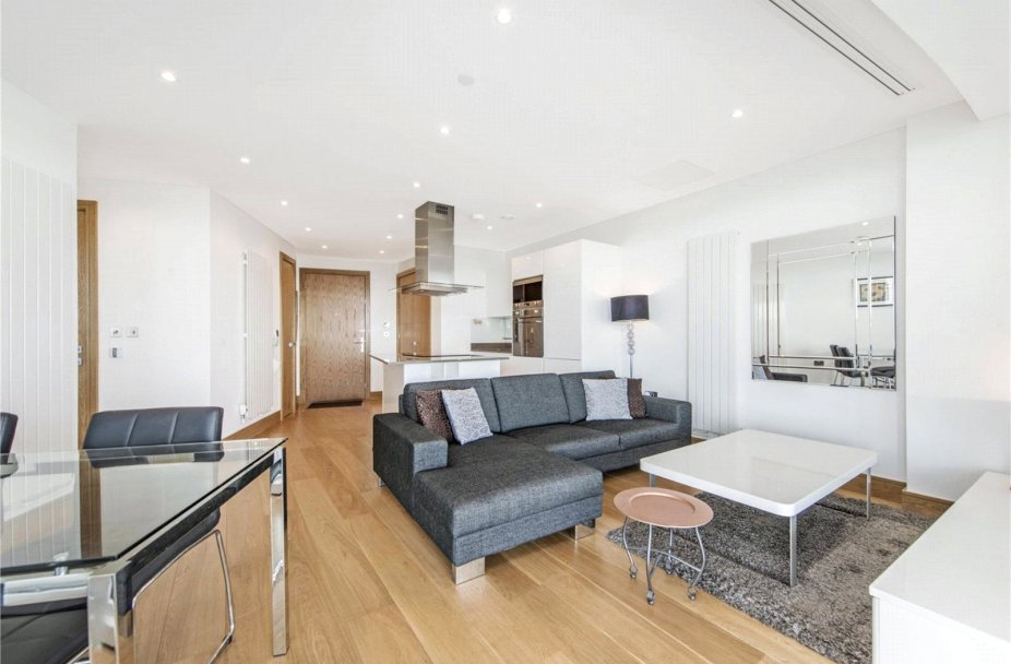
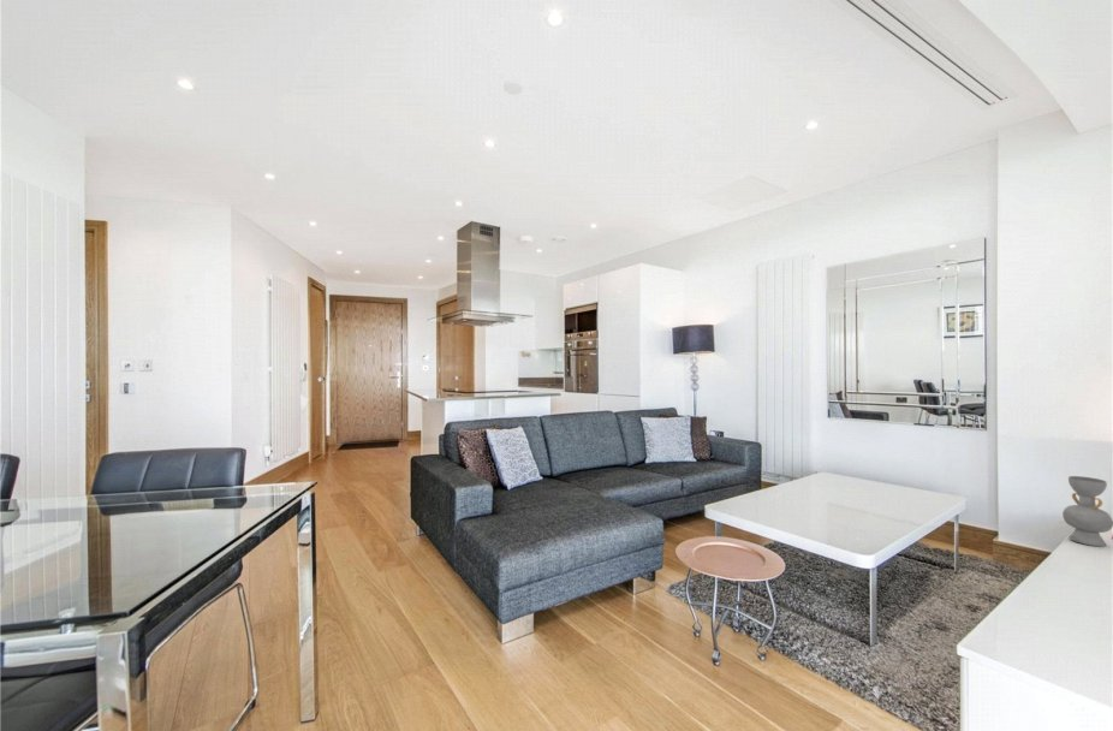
+ decorative vase (1087, 510)
